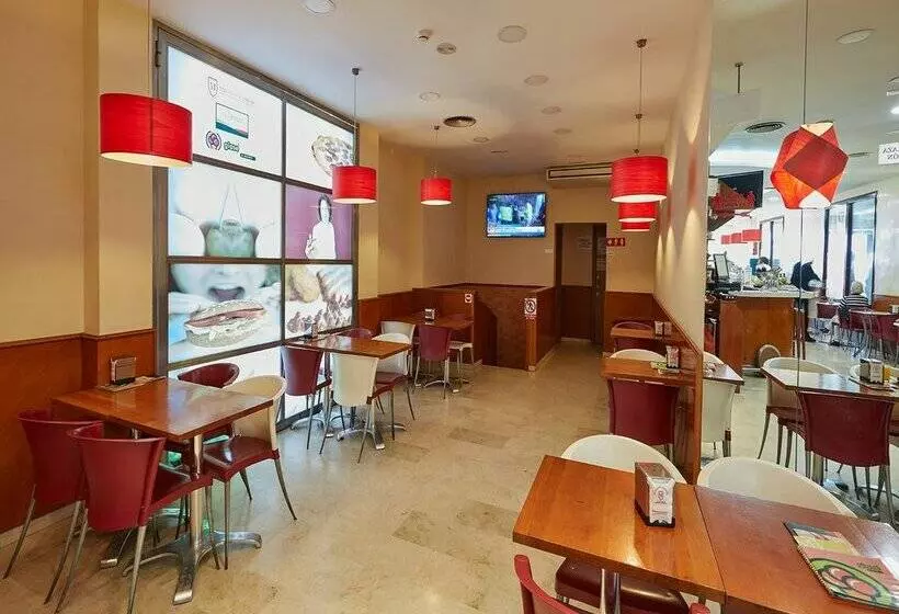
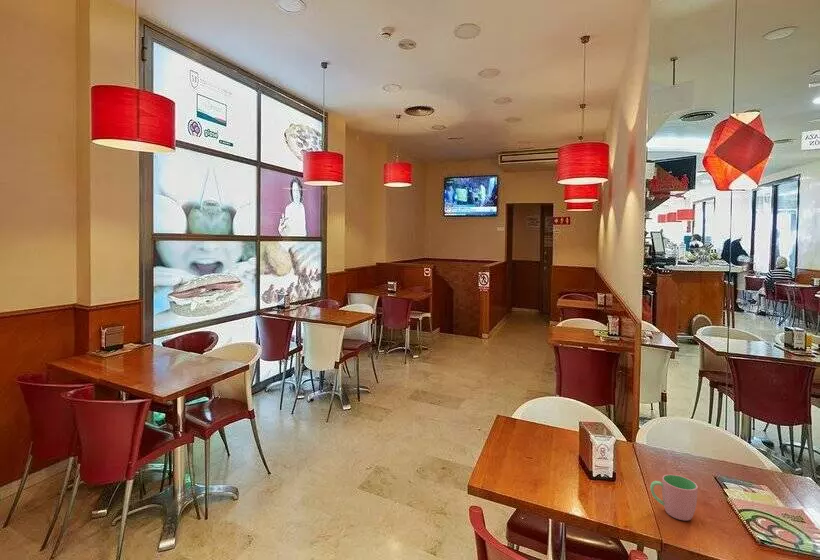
+ cup (673, 496)
